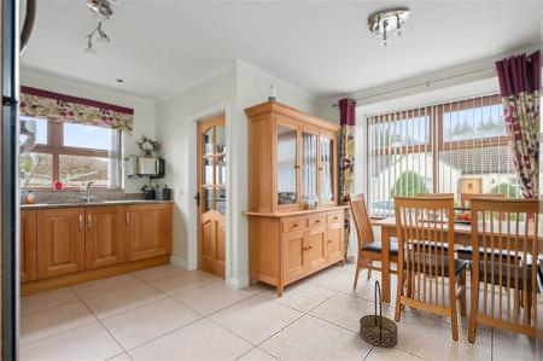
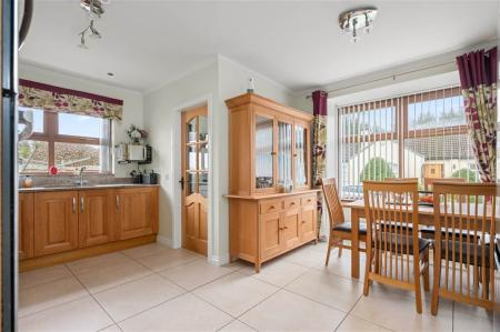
- basket (375, 308)
